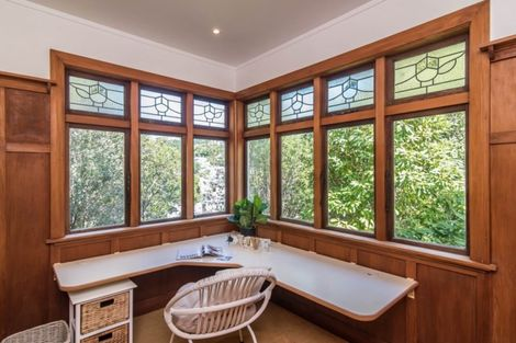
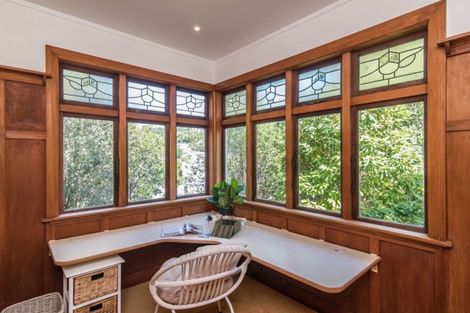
+ desk organizer (226, 226)
